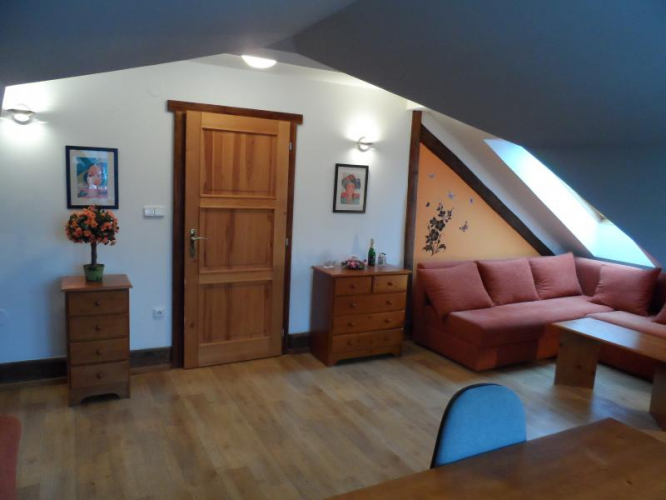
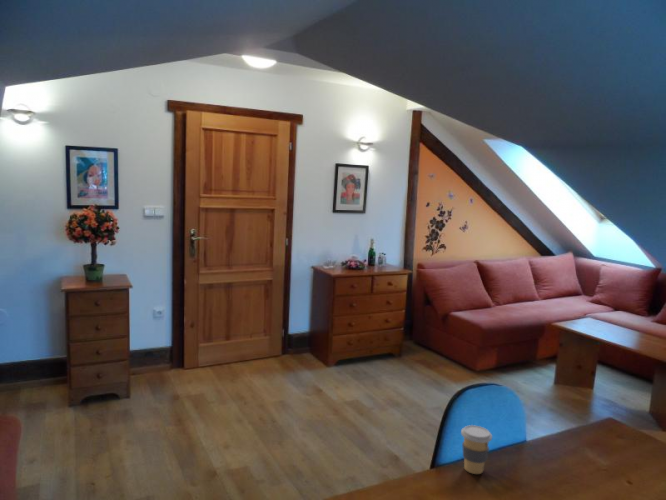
+ coffee cup (475, 450)
